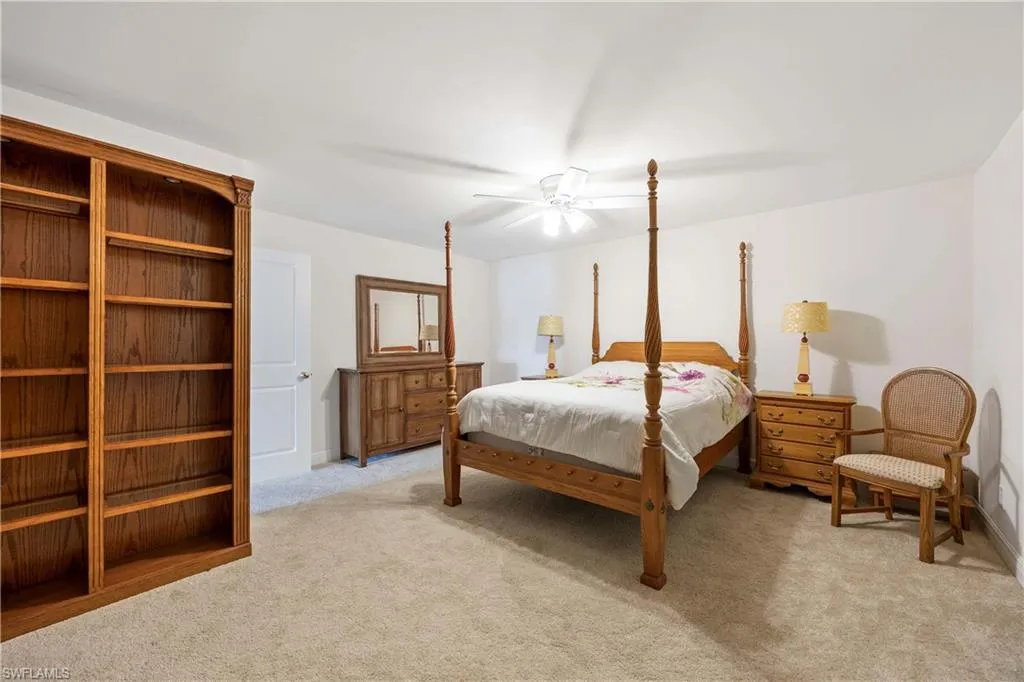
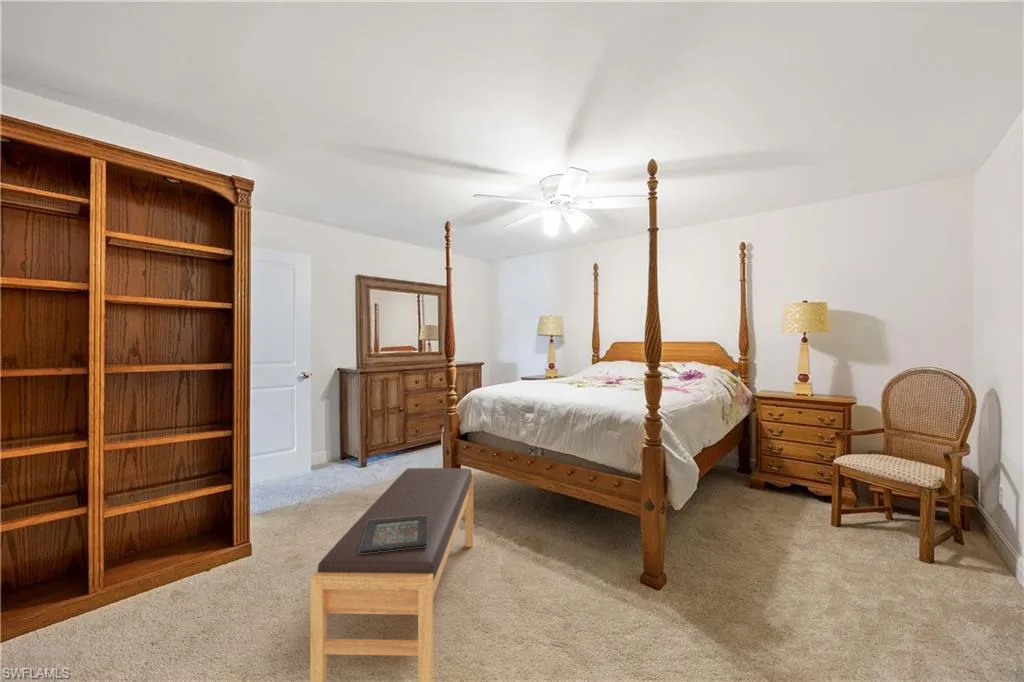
+ decorative box (396, 532)
+ bench (415, 552)
